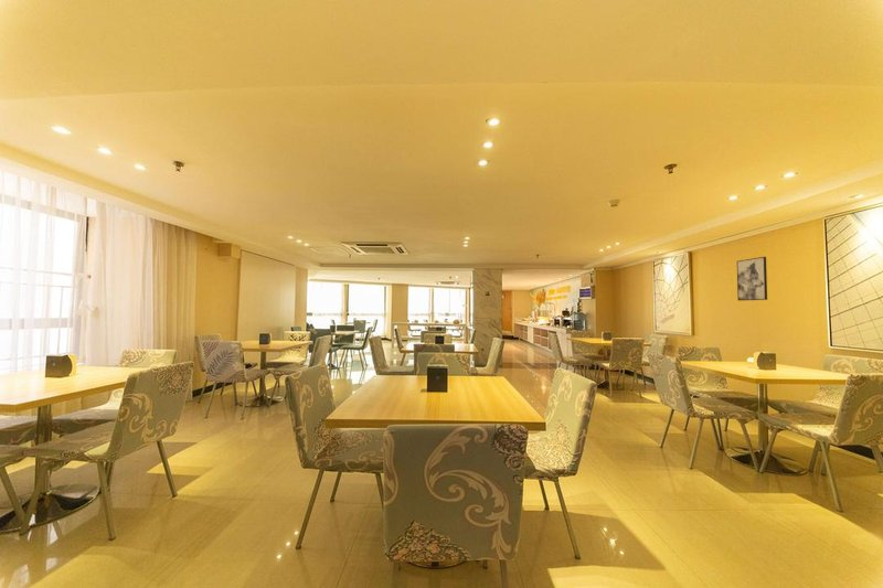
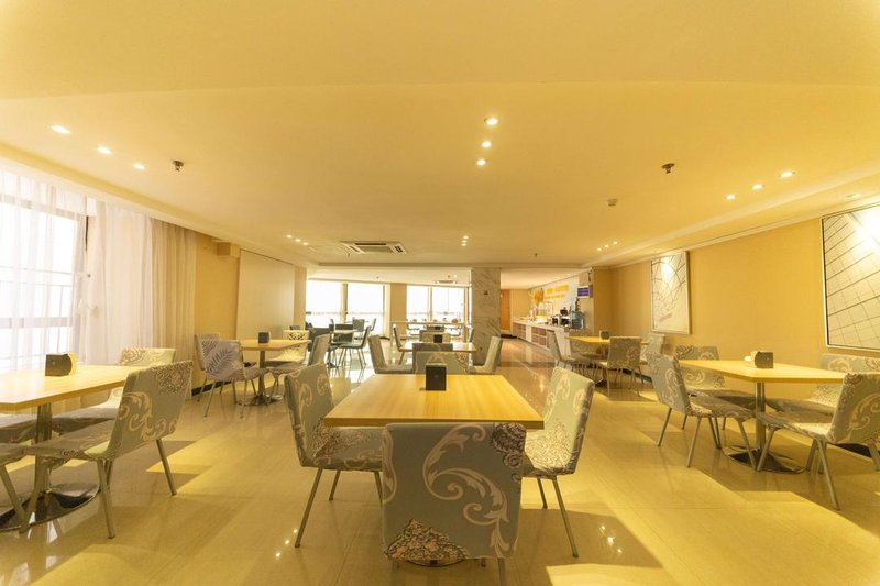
- wall art (751, 279)
